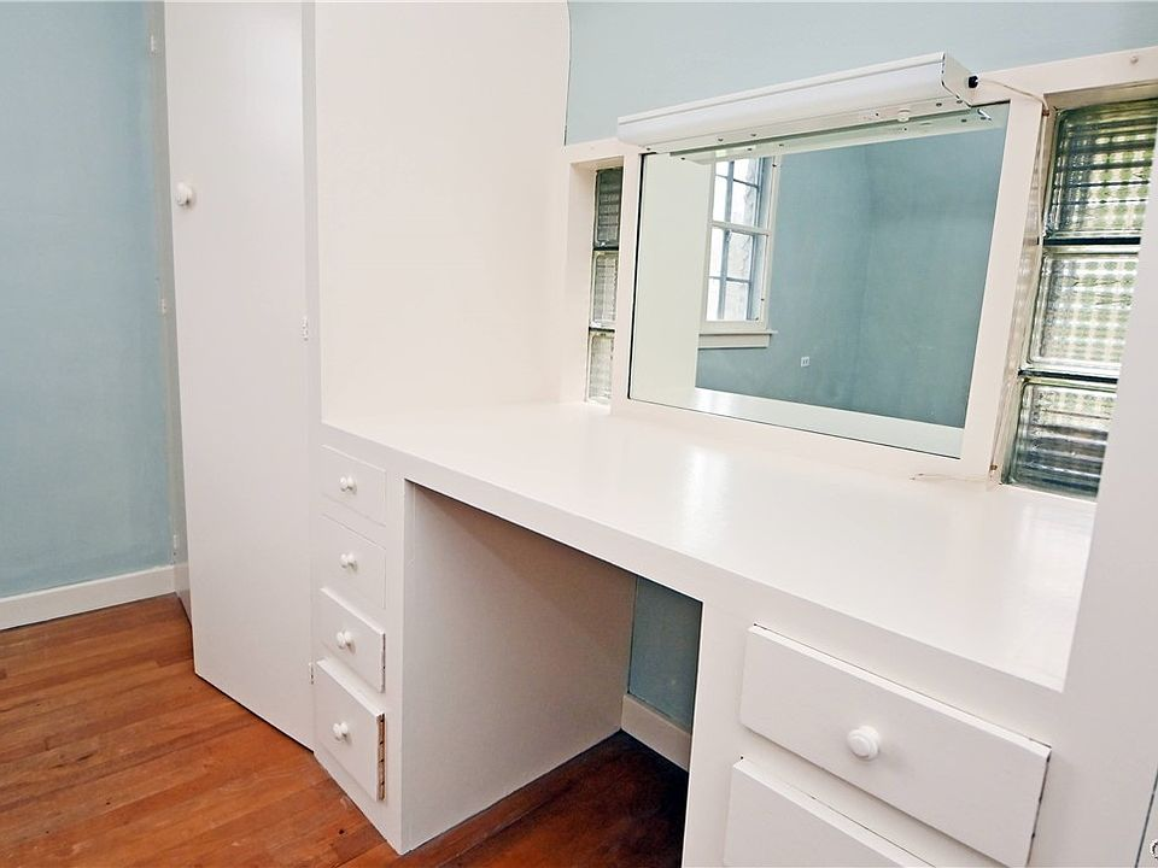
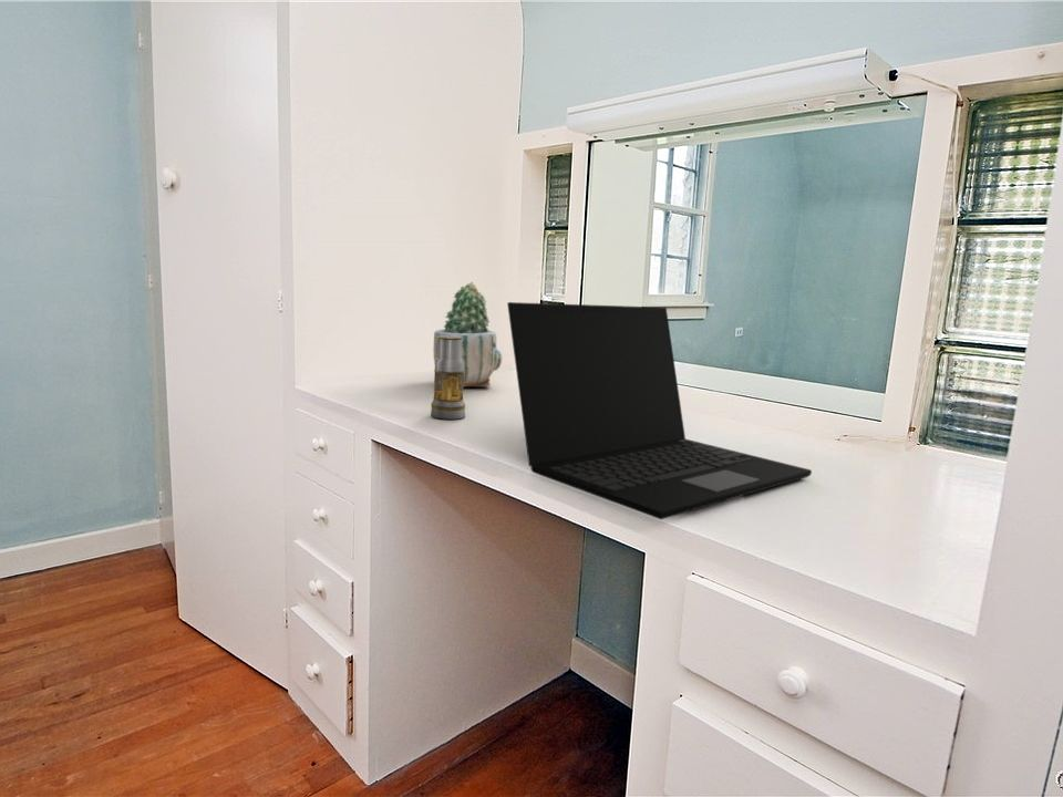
+ laptop (661, 392)
+ perfume bottle (448, 376)
+ potted cactus (464, 333)
